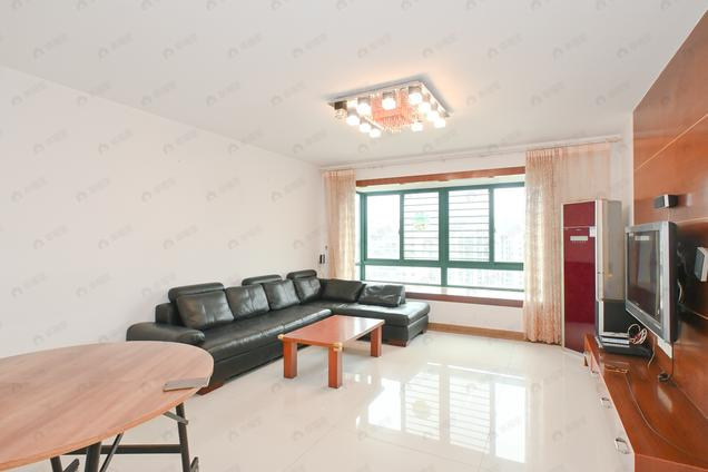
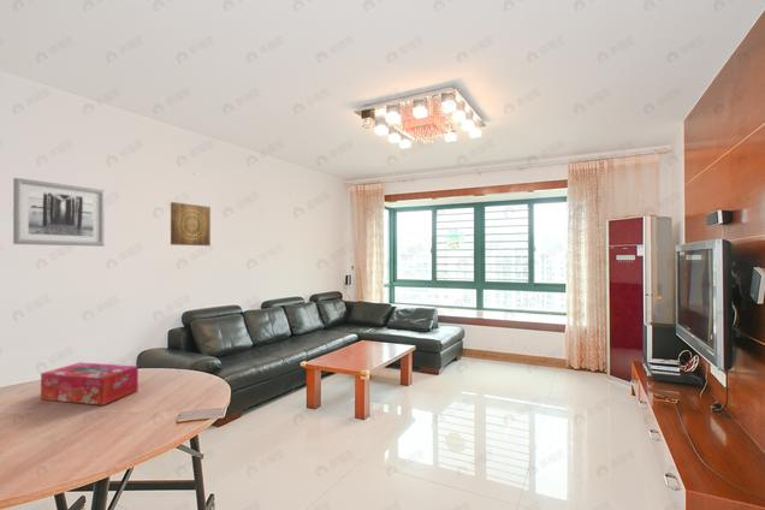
+ wall art (63, 214)
+ tissue box (90, 381)
+ wall art (191, 225)
